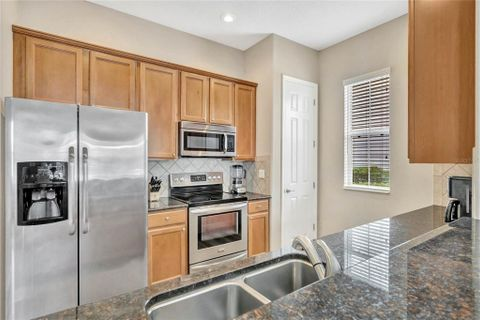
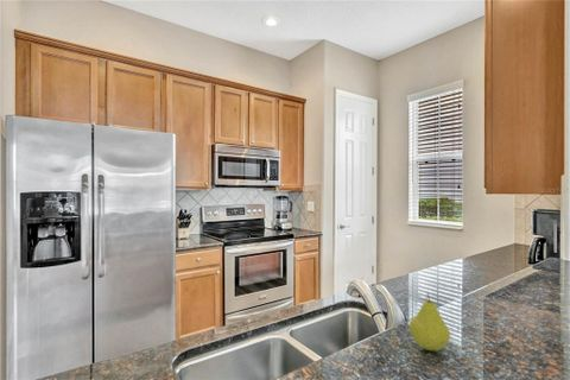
+ fruit (429, 321)
